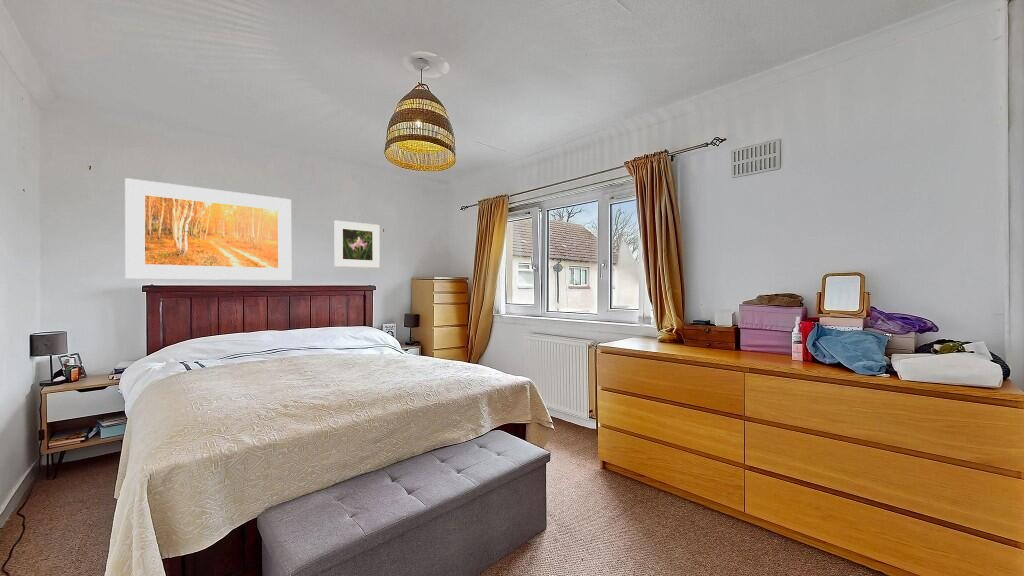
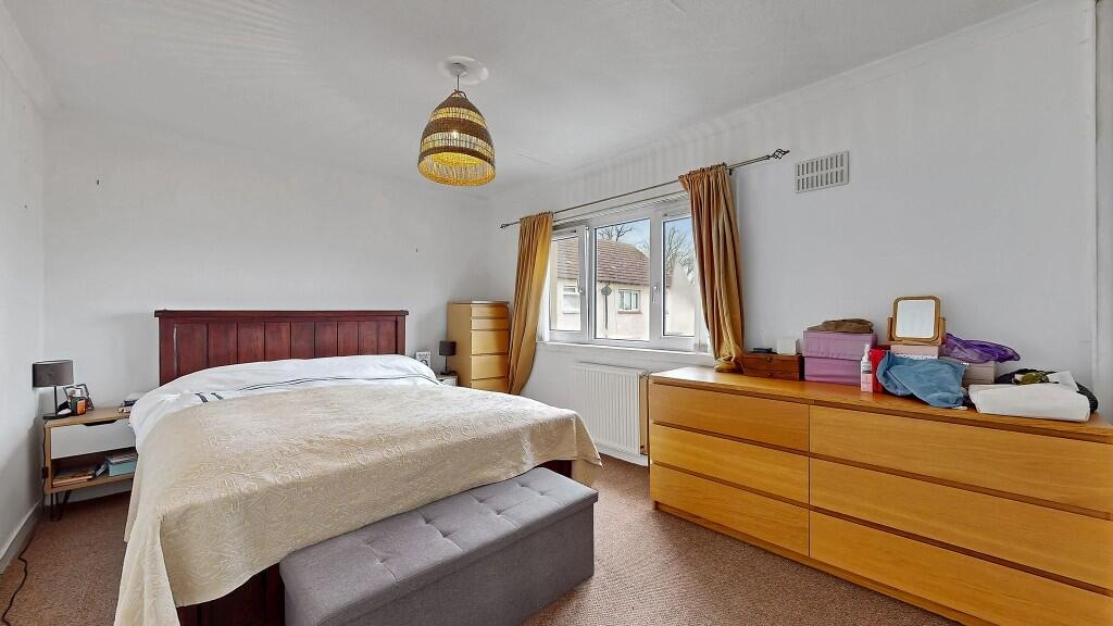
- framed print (217, 234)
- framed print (357, 245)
